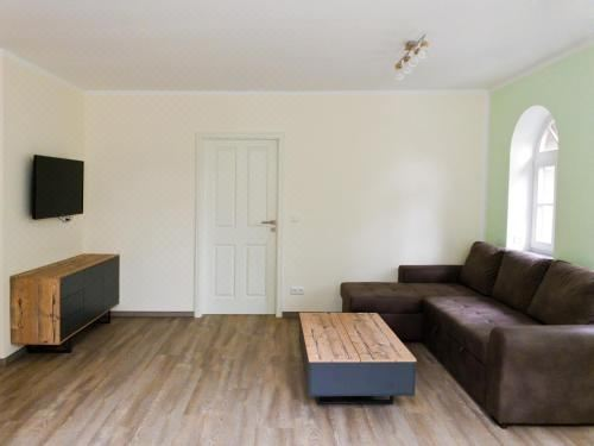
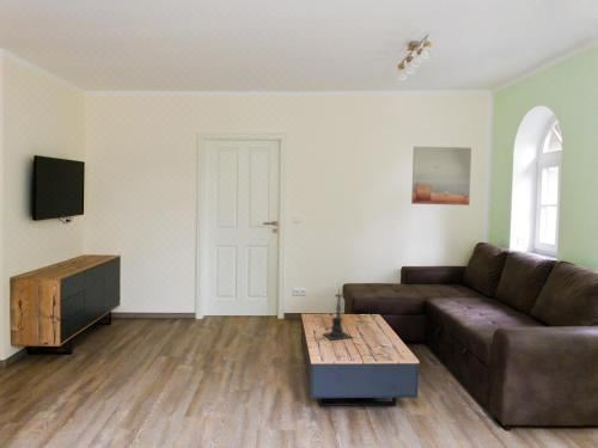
+ candle holder (338, 312)
+ wall art (440, 176)
